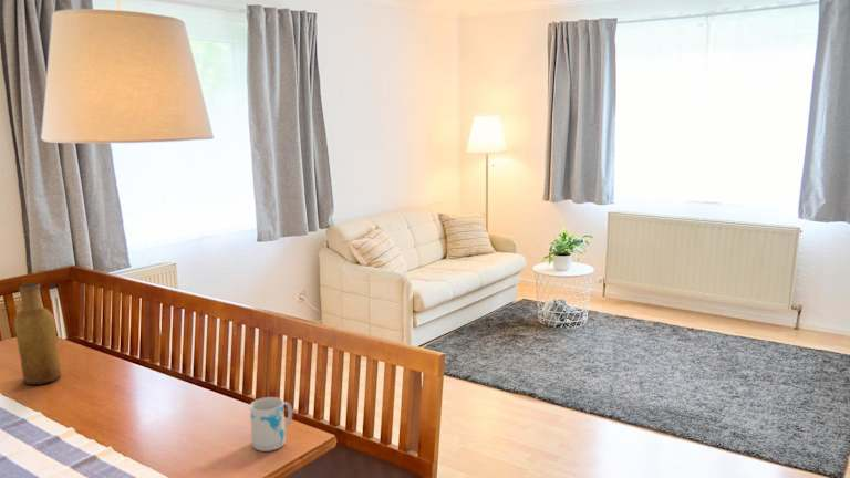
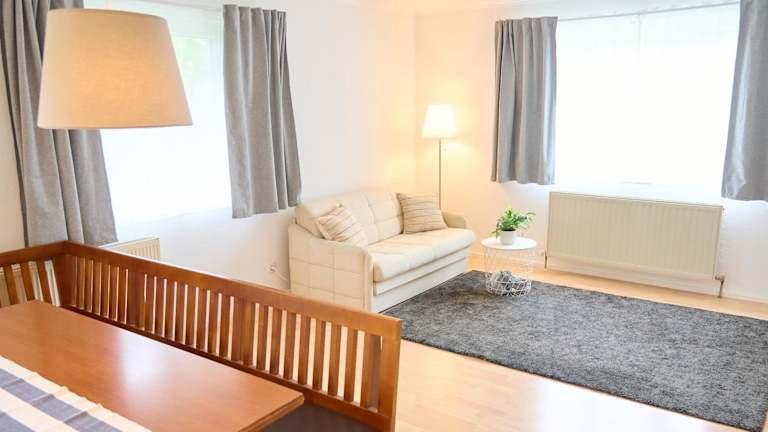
- mug (273, 420)
- vase (35, 332)
